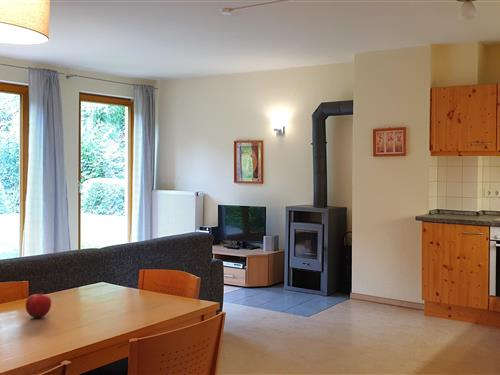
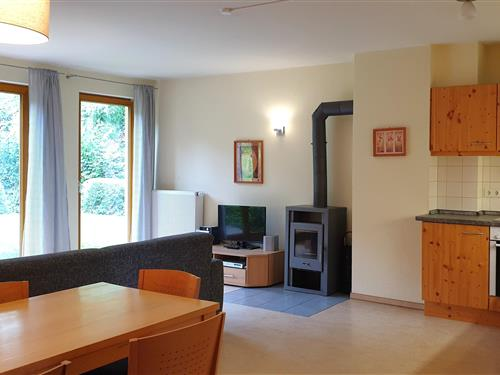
- fruit (38, 304)
